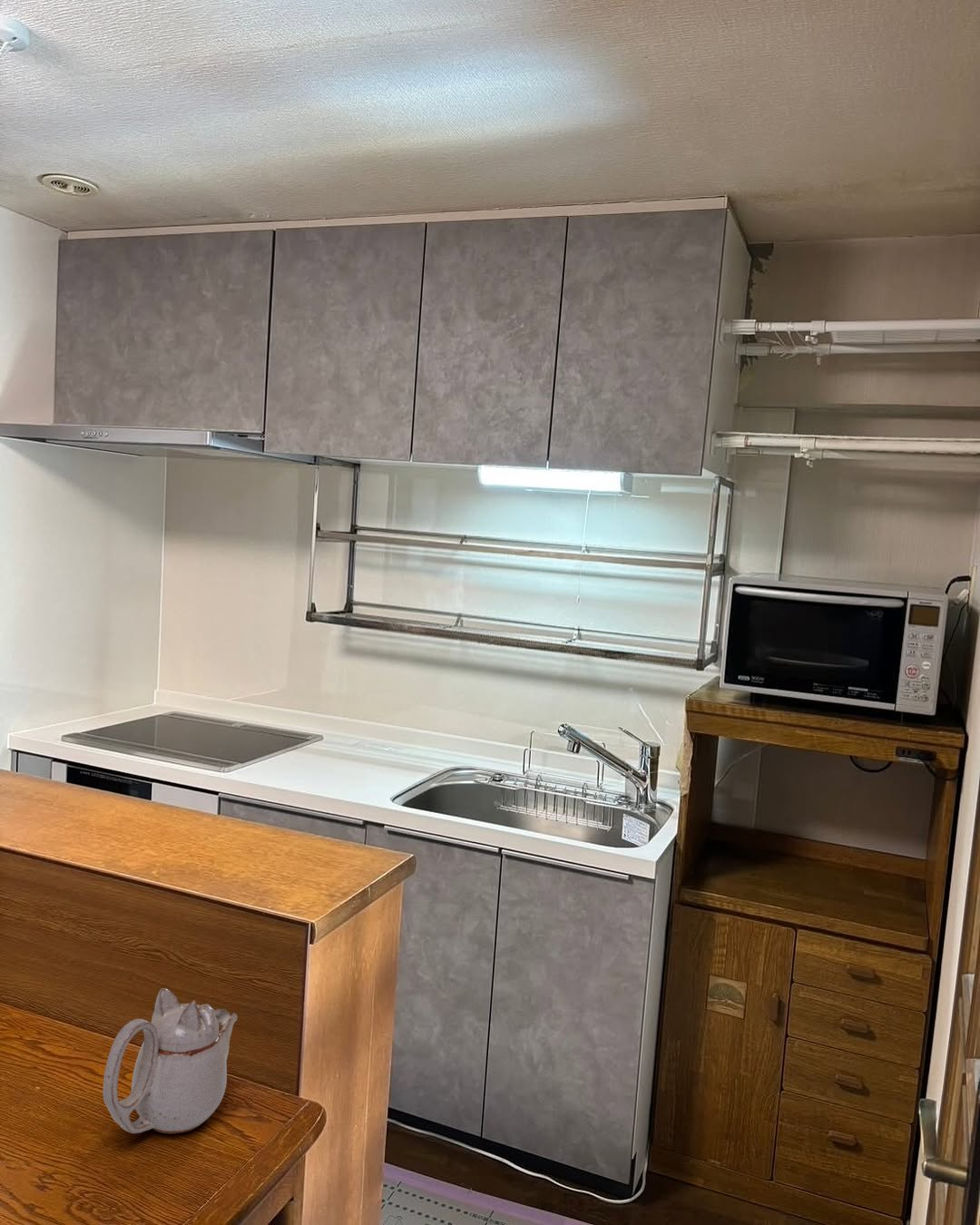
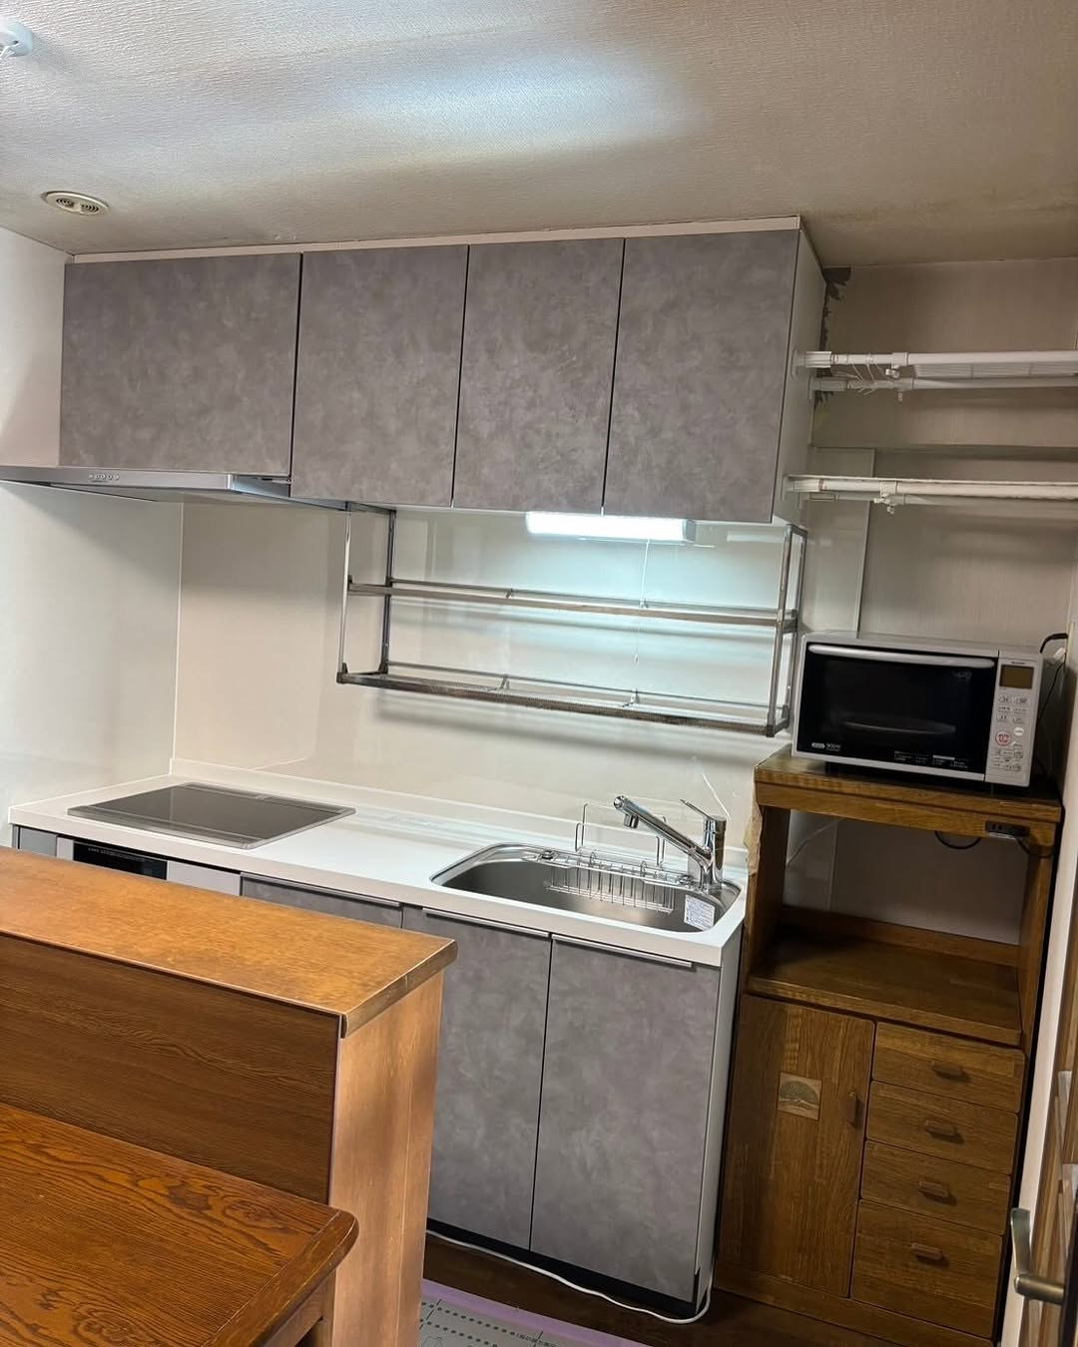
- teapot (175, 1057)
